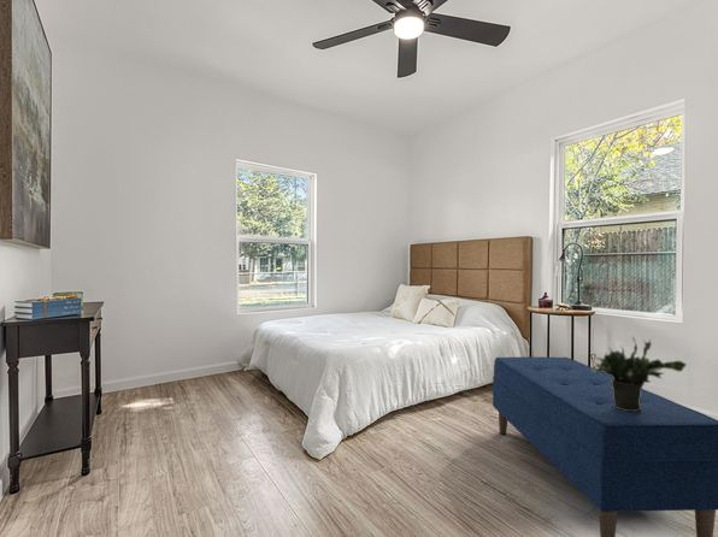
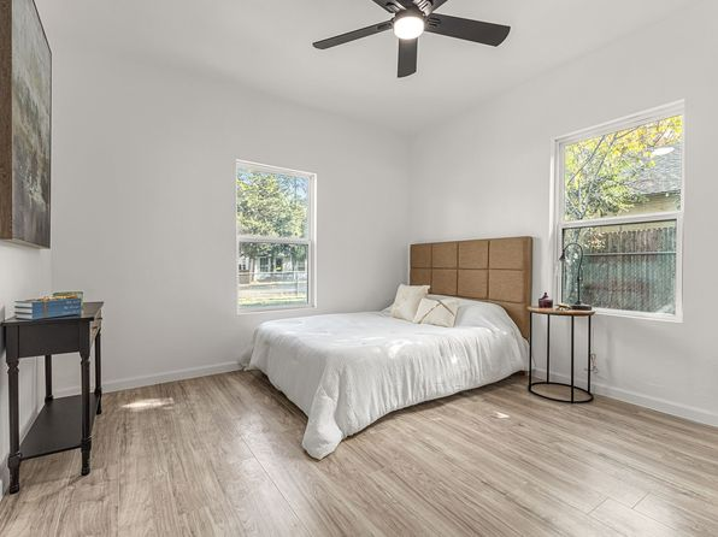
- bench (579, 427)
- potted plant (643, 373)
